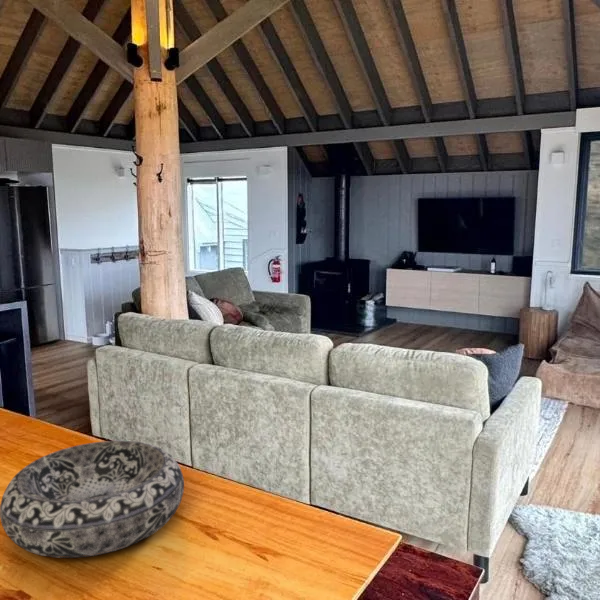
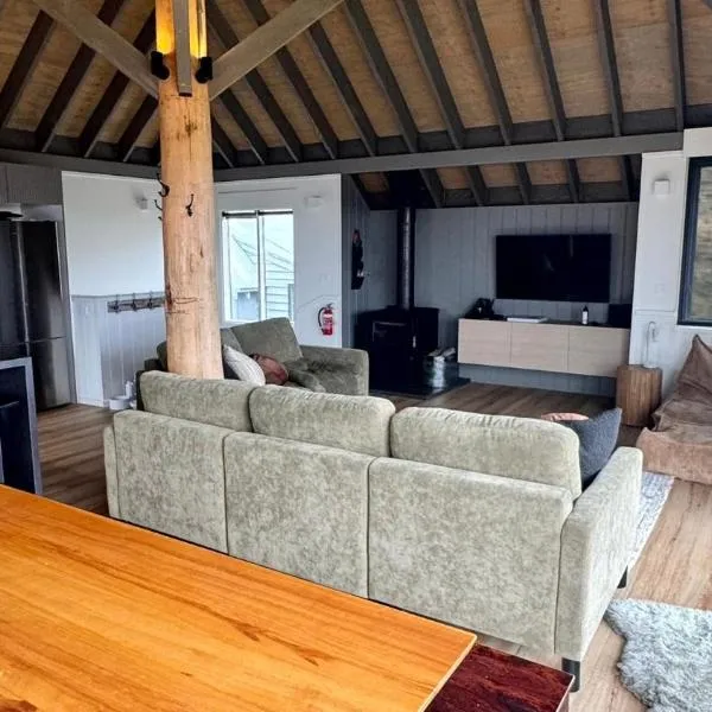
- decorative bowl (96, 493)
